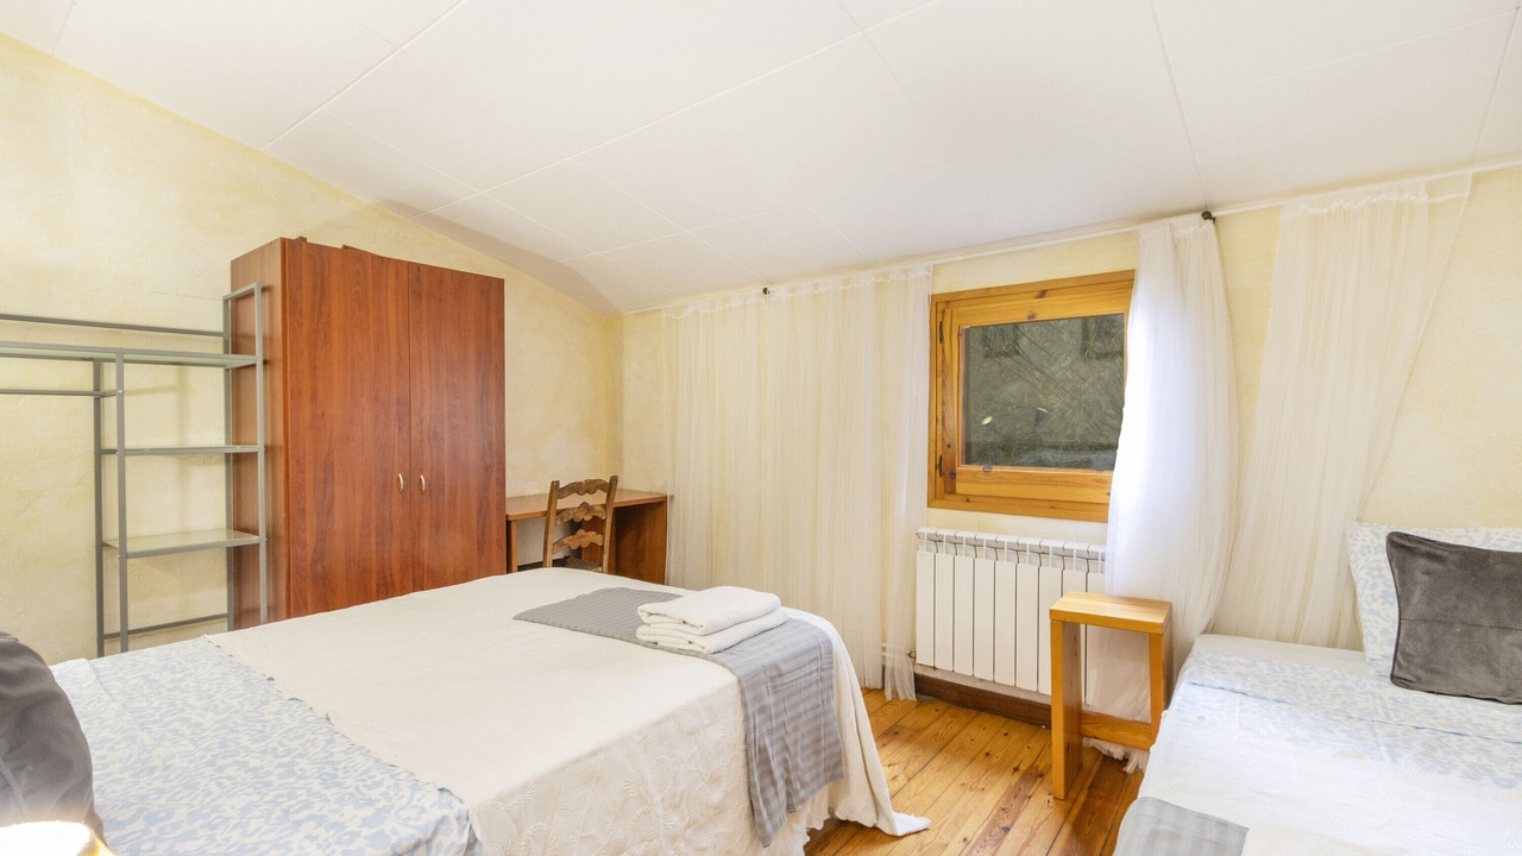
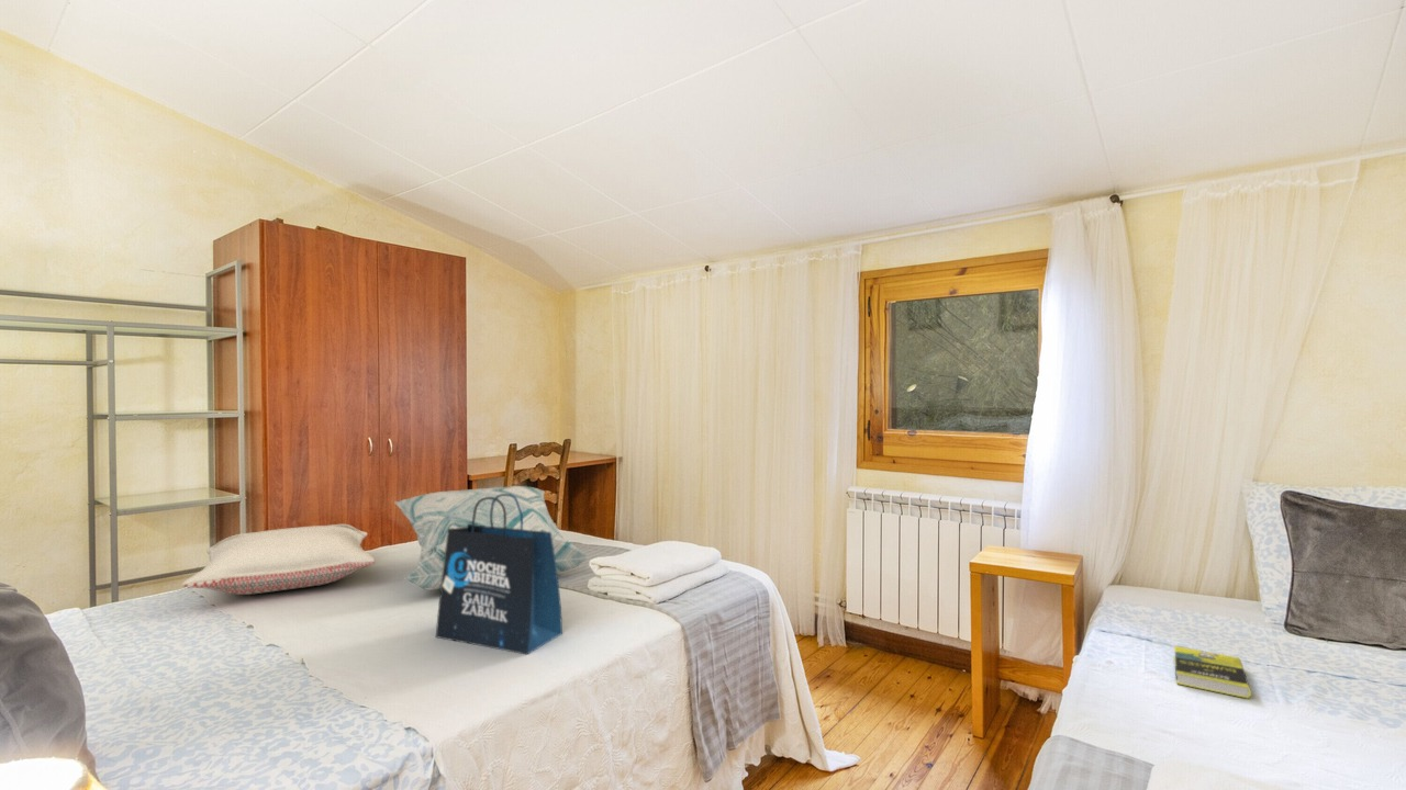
+ book (1209, 670)
+ decorative pillow (487, 526)
+ tote bag (499, 566)
+ pillow (288, 556)
